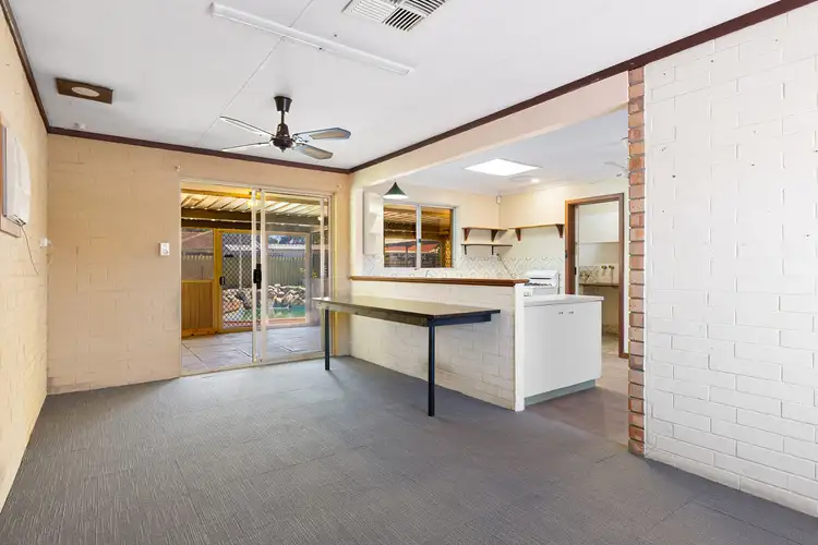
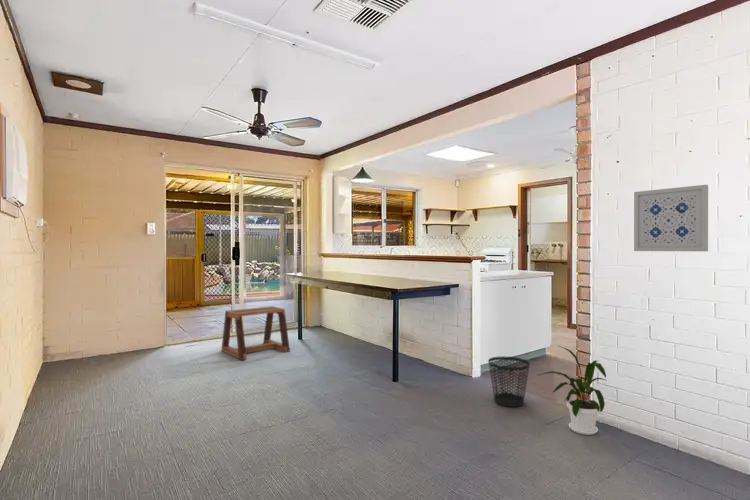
+ wall art (668, 220)
+ wastebasket (508, 381)
+ stool (264, 333)
+ house plant (580, 390)
